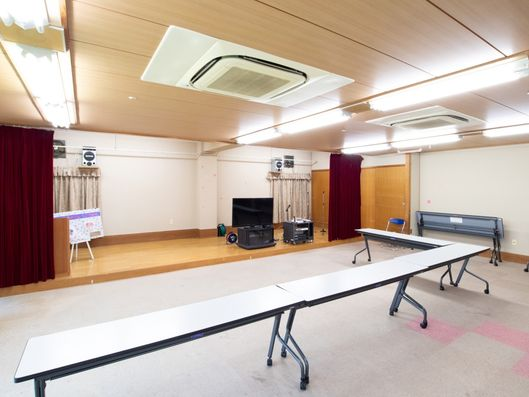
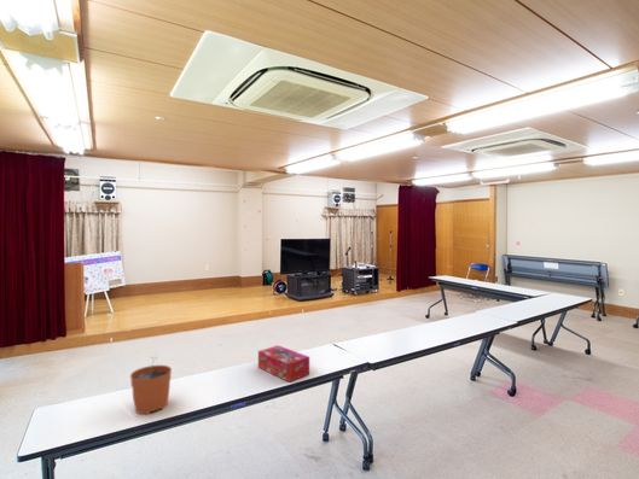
+ plant pot (151, 380)
+ tissue box (283, 362)
